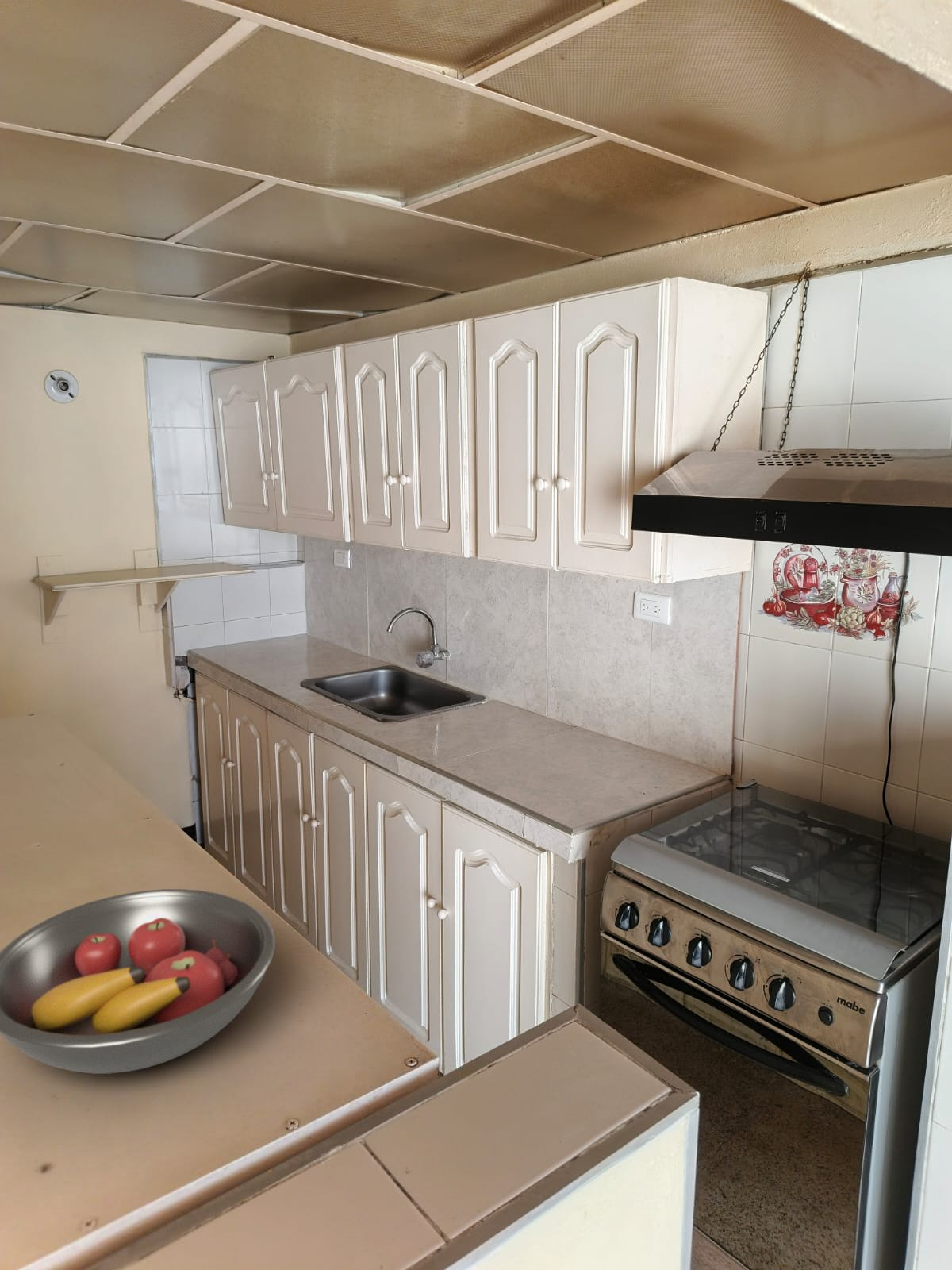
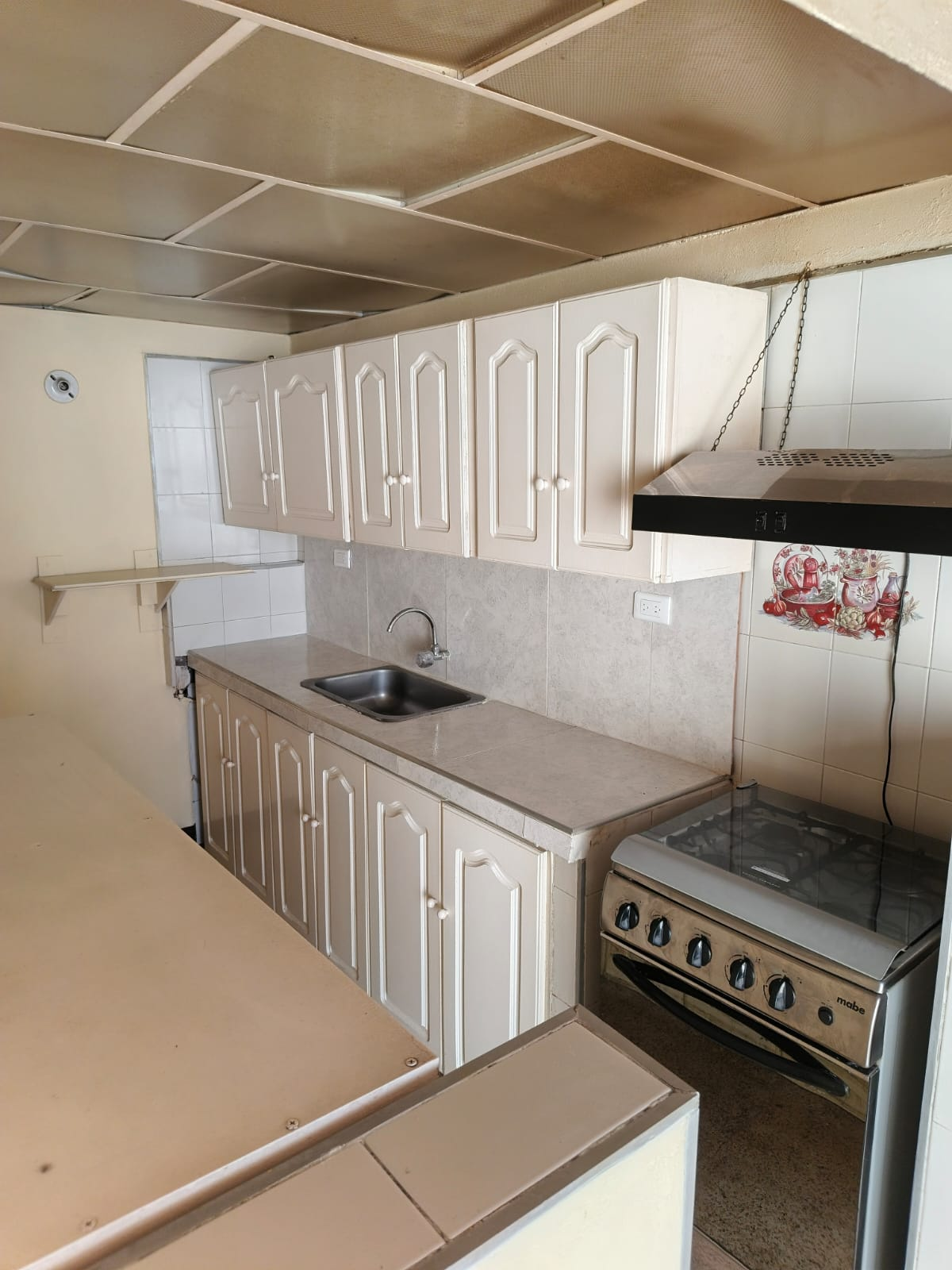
- fruit bowl (136, 979)
